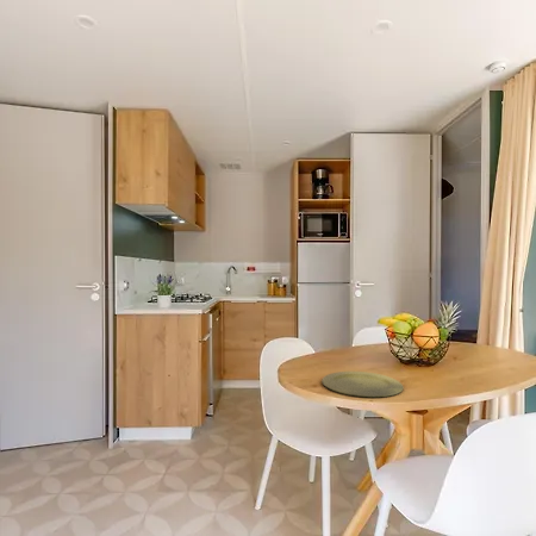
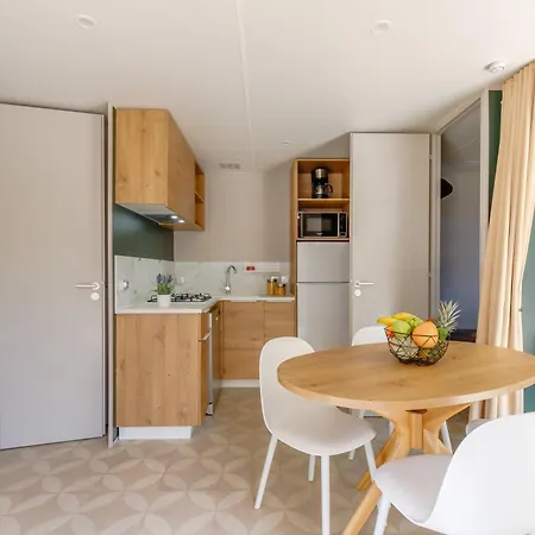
- plate (361, 382)
